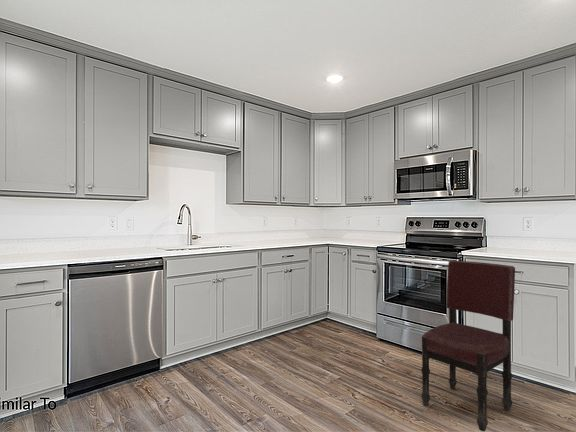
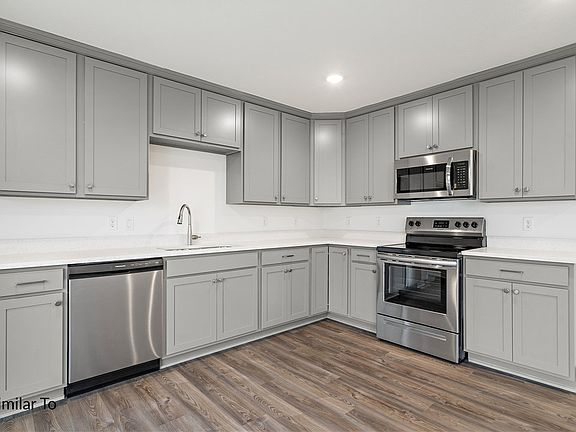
- dining chair (467, 335)
